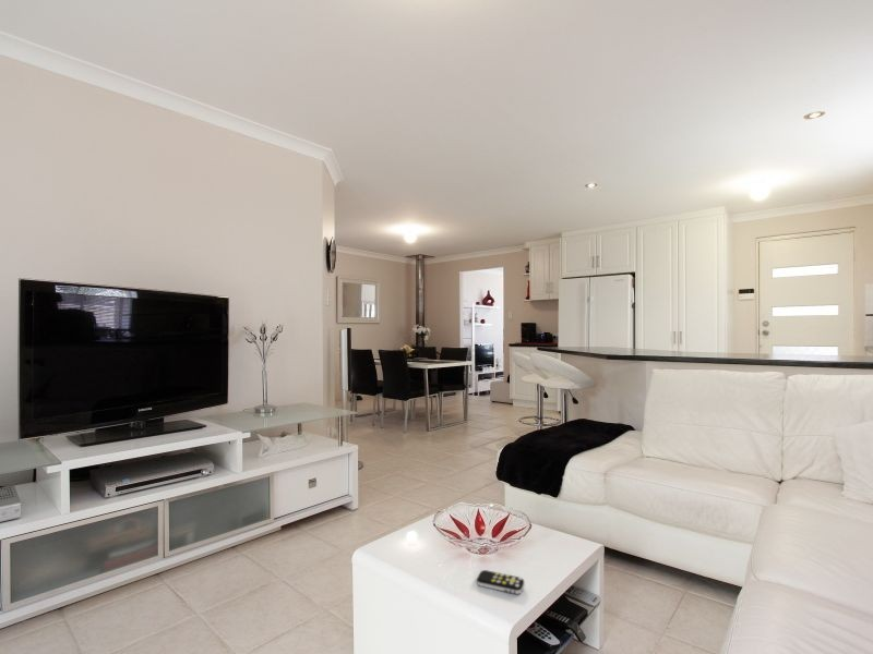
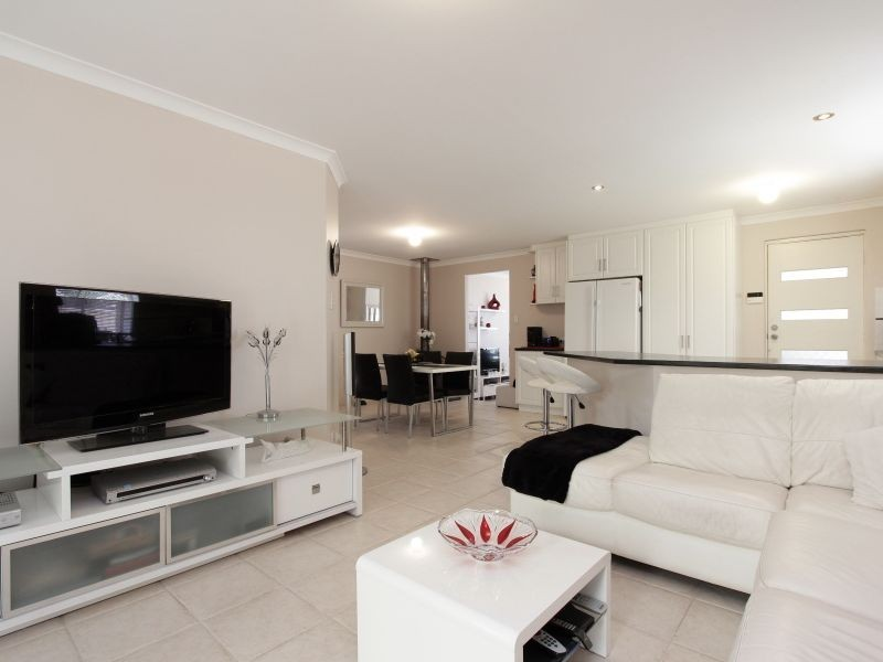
- remote control (500, 581)
